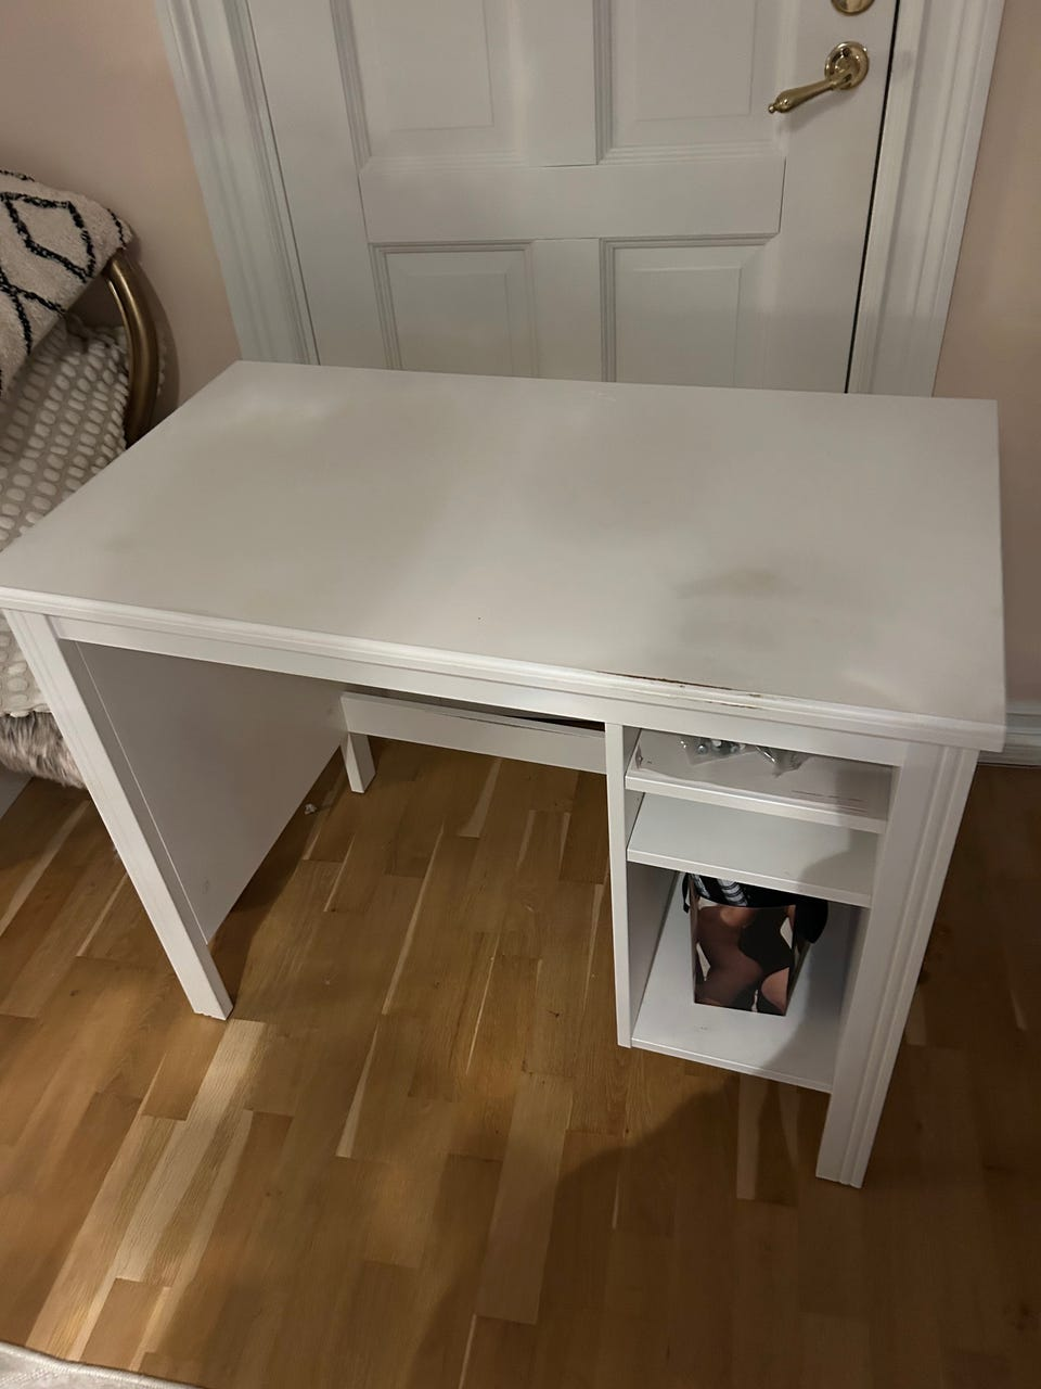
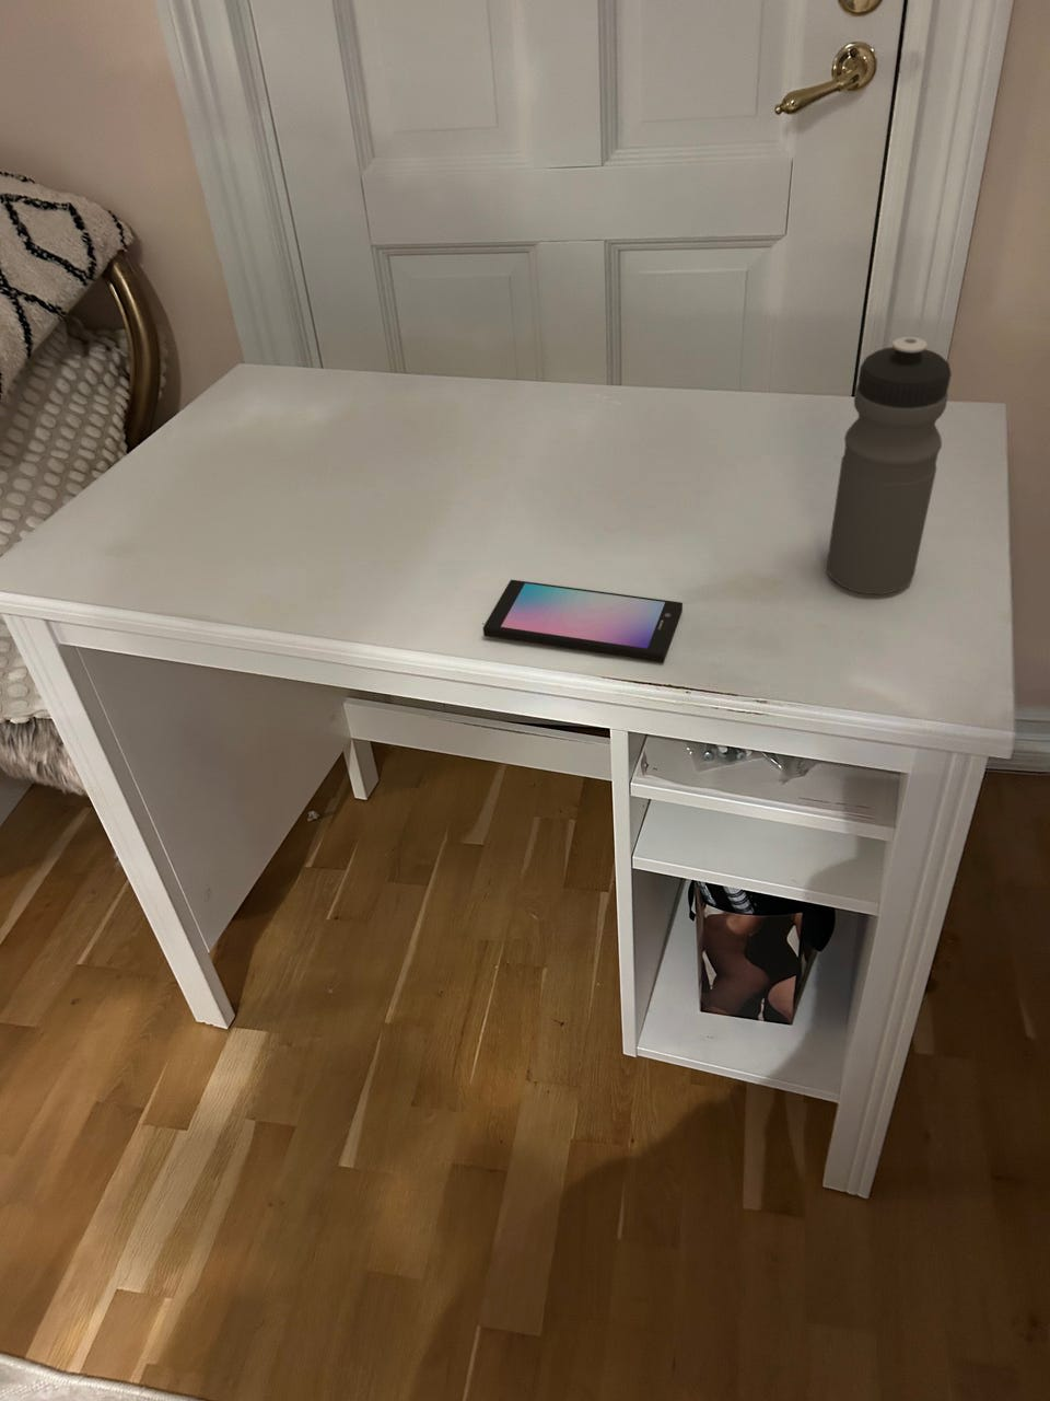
+ water bottle (888, 467)
+ smartphone (583, 620)
